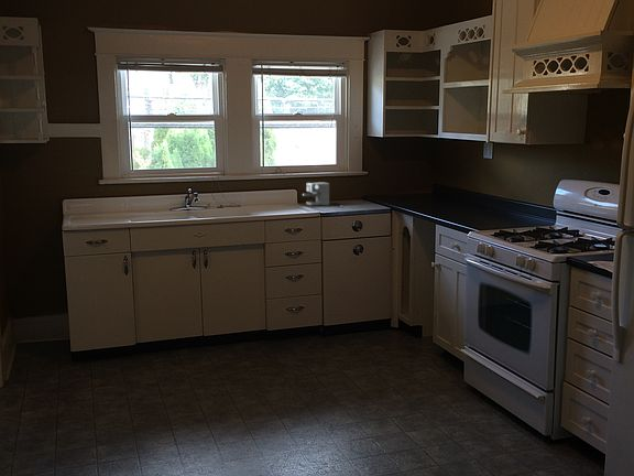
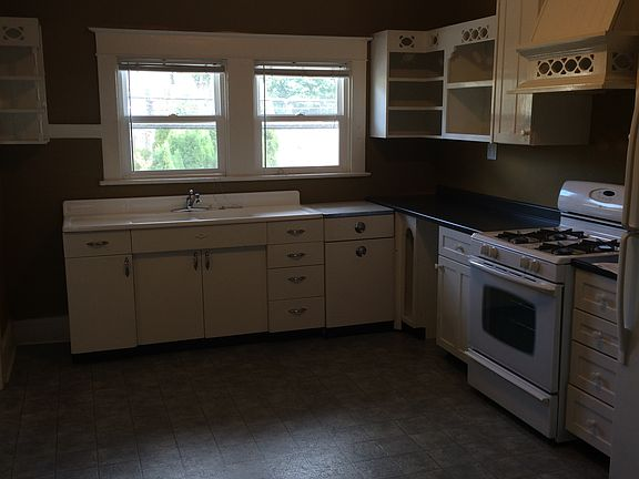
- coffee maker (323, 194)
